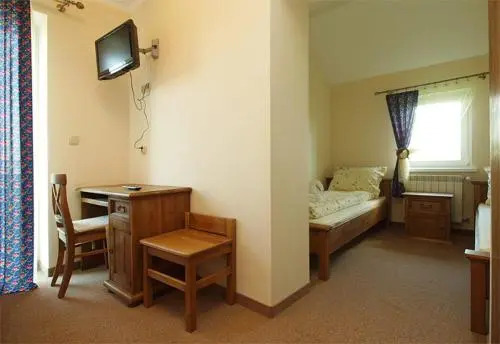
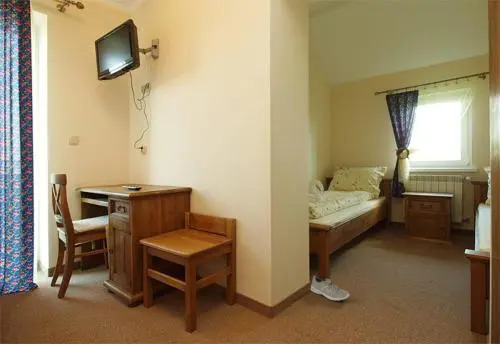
+ sneaker (328, 287)
